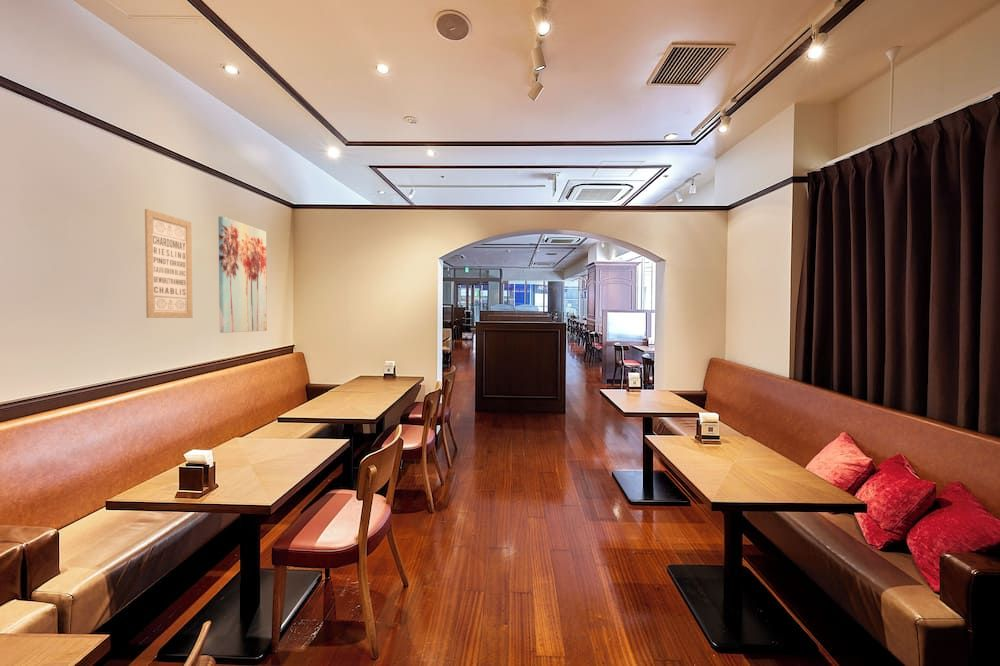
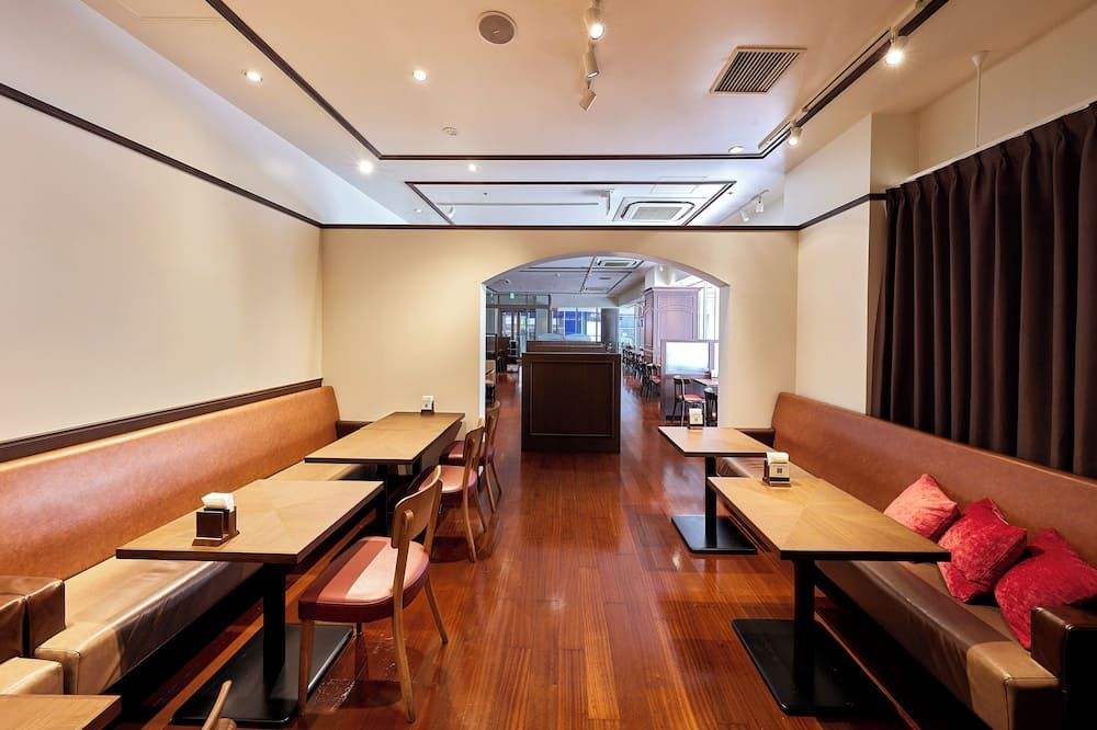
- wall art (244, 278)
- wall art (170, 267)
